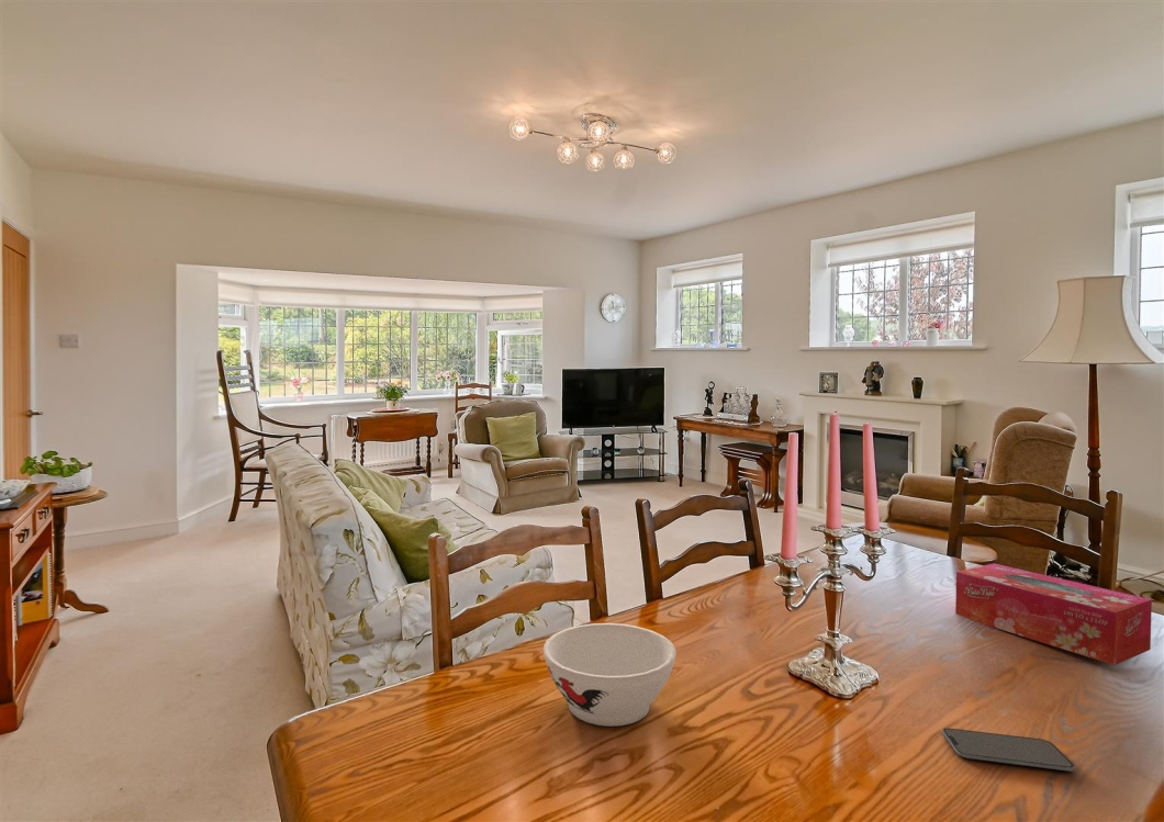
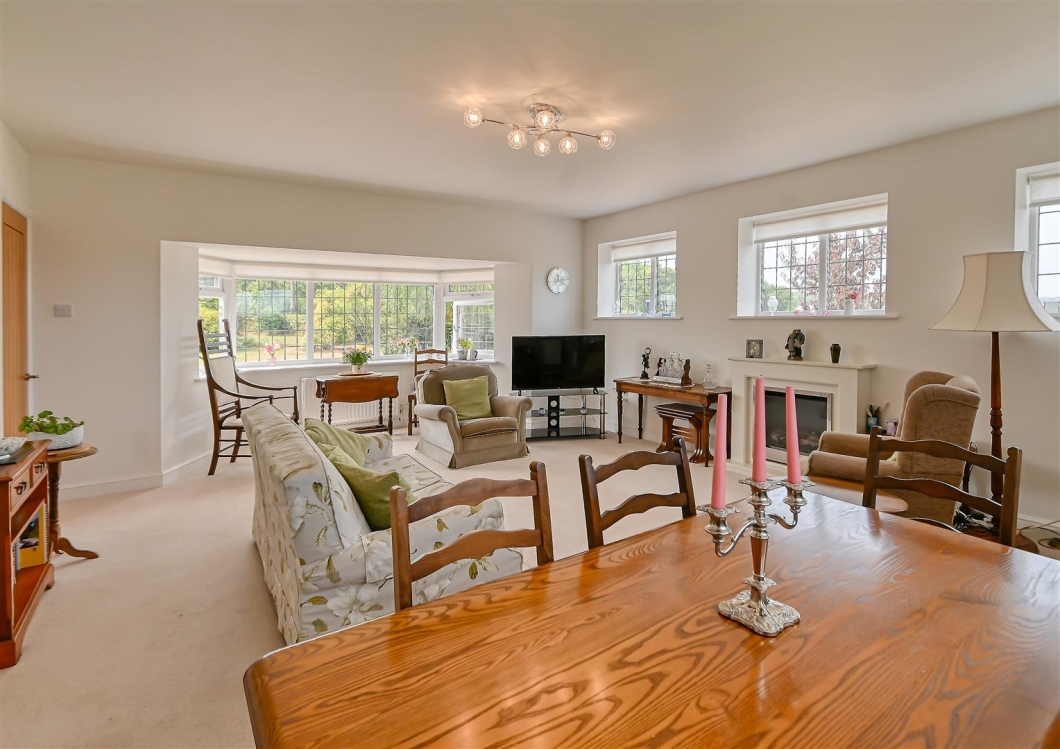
- bowl (608, 676)
- tissue box (1047, 607)
- smartphone (1005, 748)
